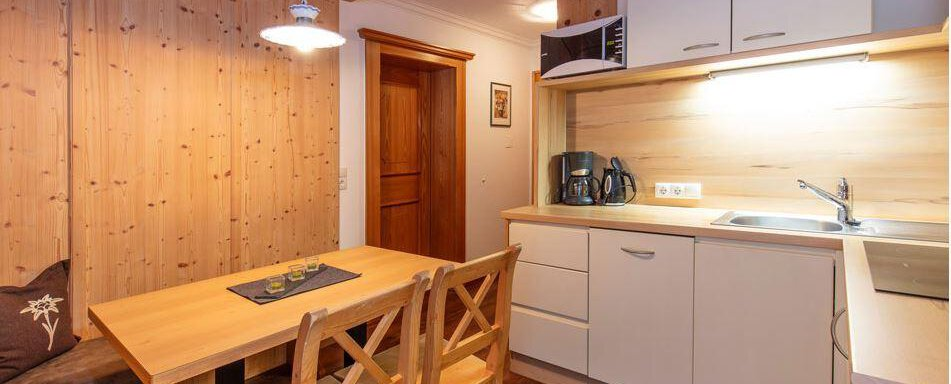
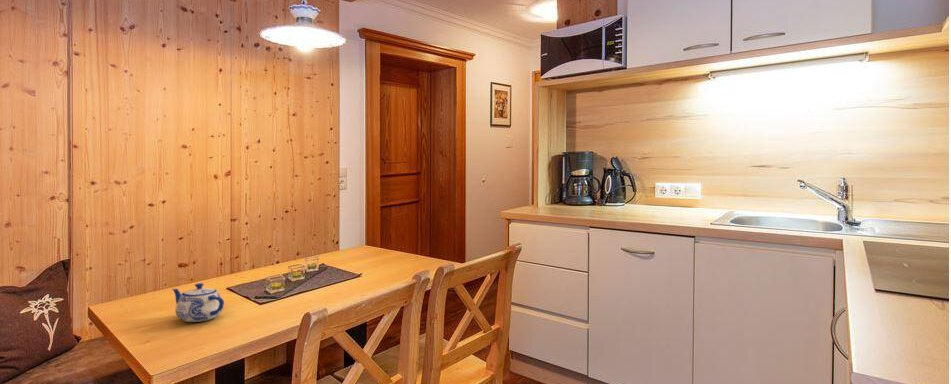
+ teapot (197, 300)
